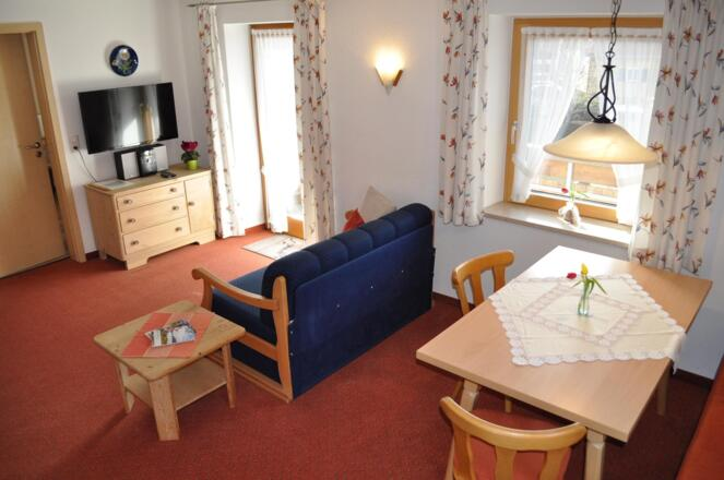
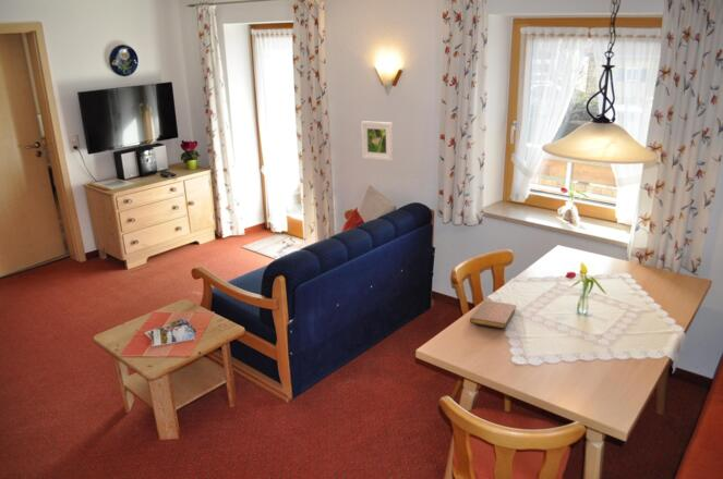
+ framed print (376, 140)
+ notebook (493, 312)
